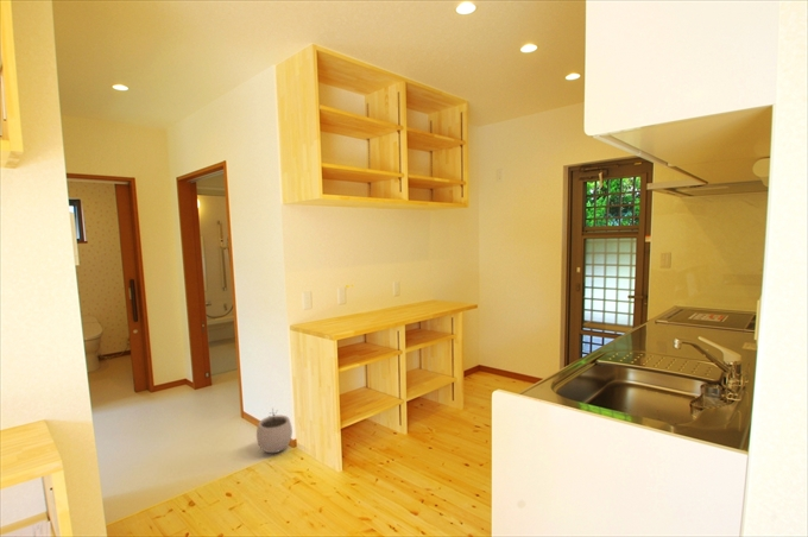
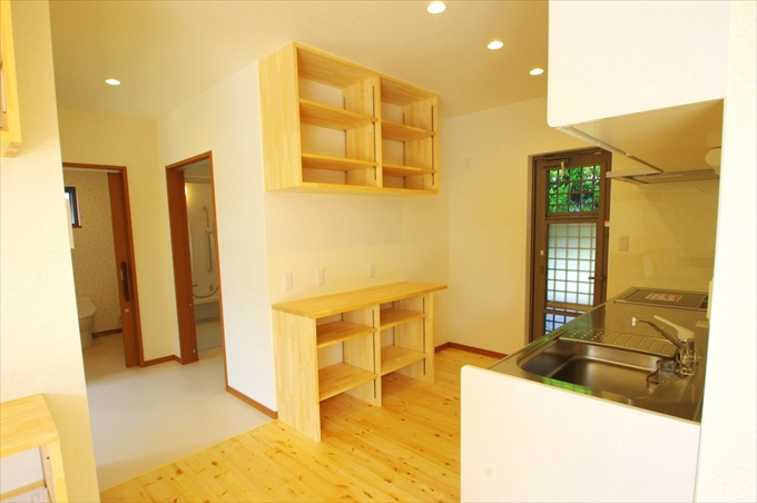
- plant pot (273, 429)
